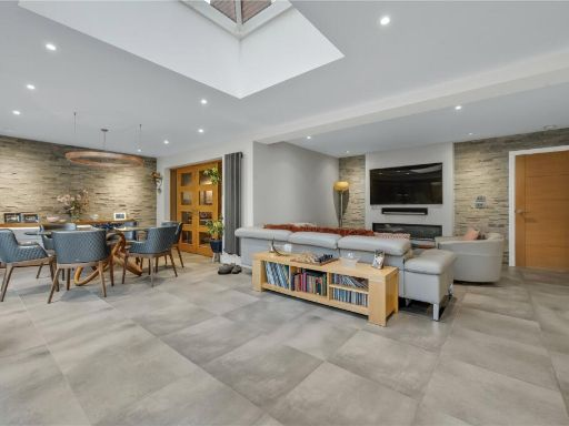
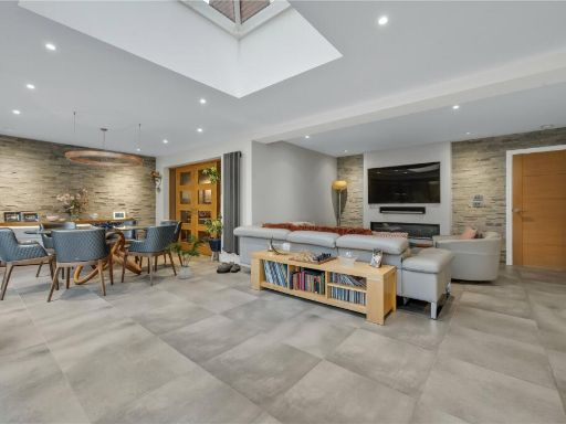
+ house plant (191, 255)
